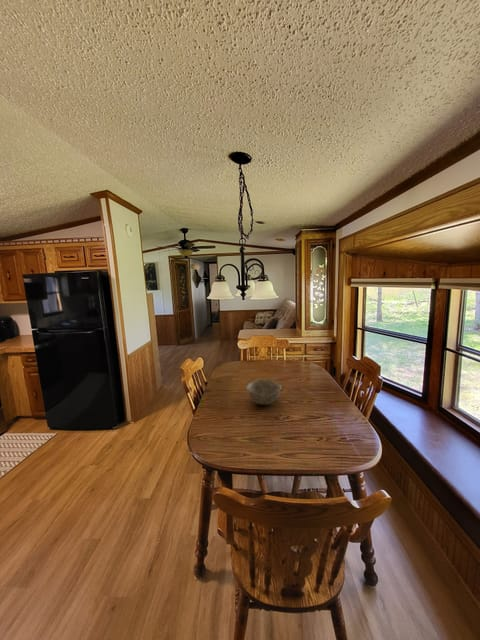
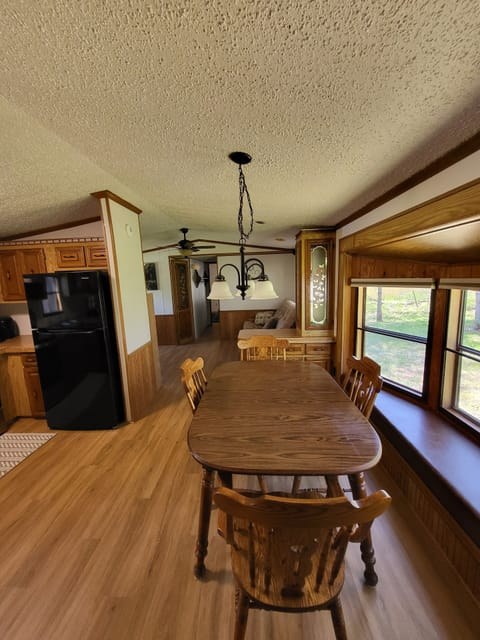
- bowl (264, 393)
